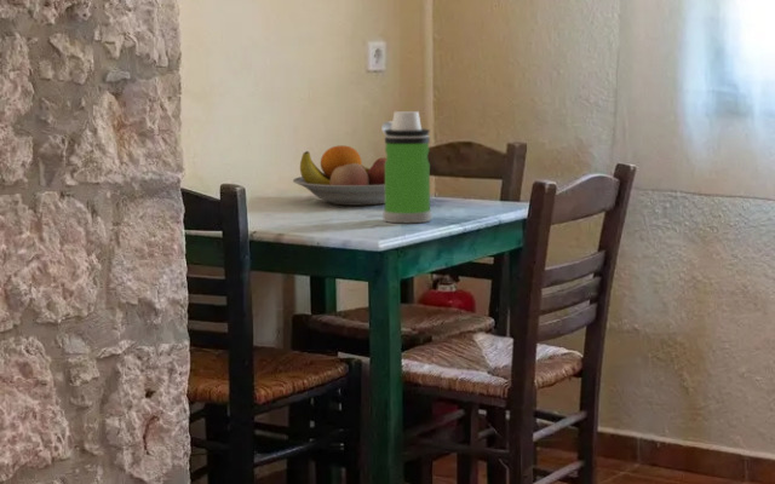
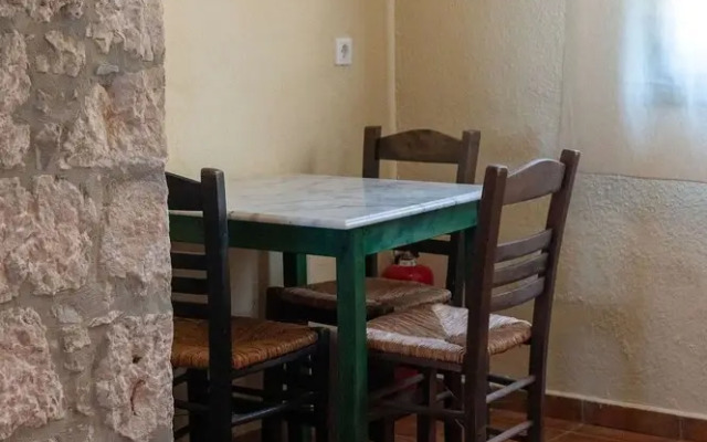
- fruit bowl (358, 173)
- water bottle (406, 166)
